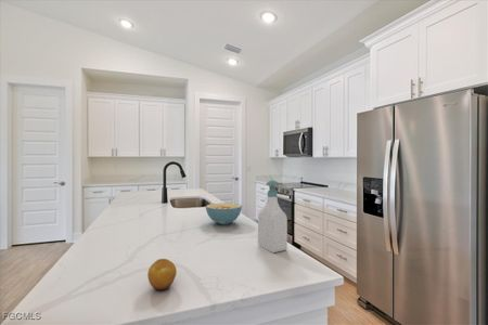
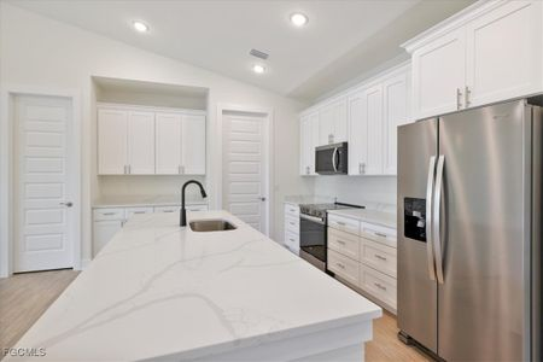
- fruit (162, 273)
- cereal bowl (223, 214)
- soap bottle (273, 213)
